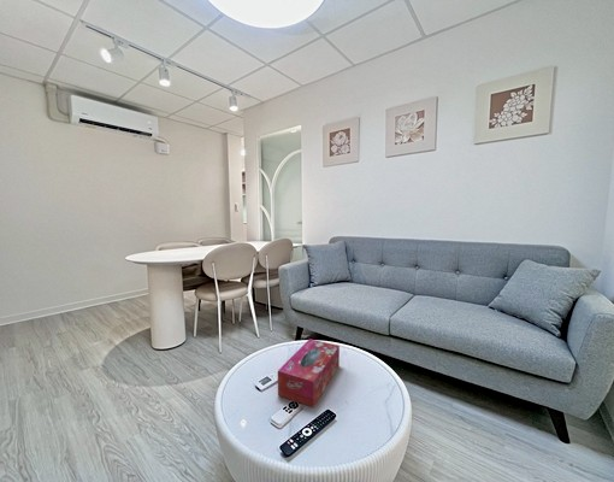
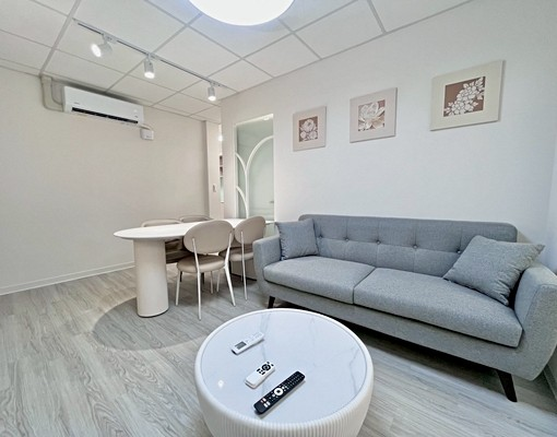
- tissue box (311, 368)
